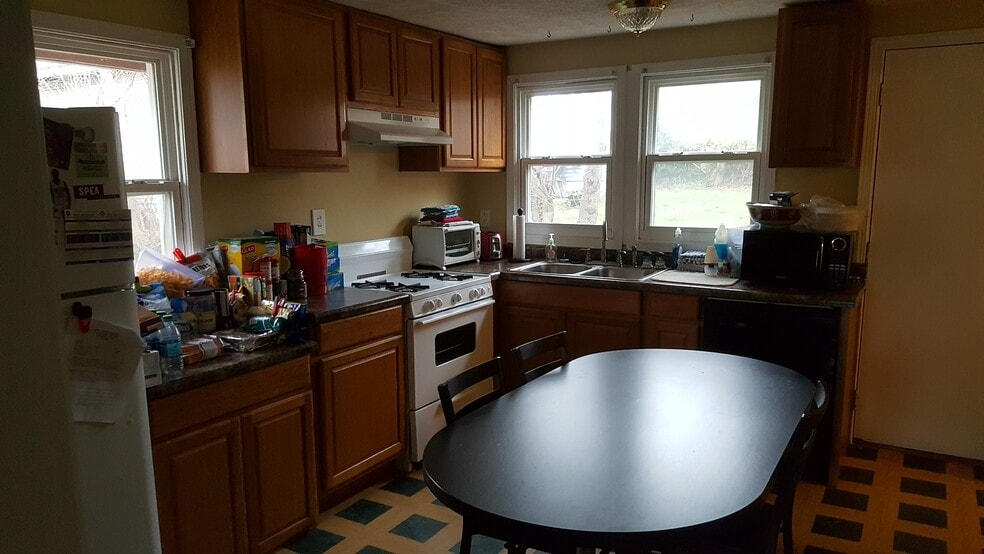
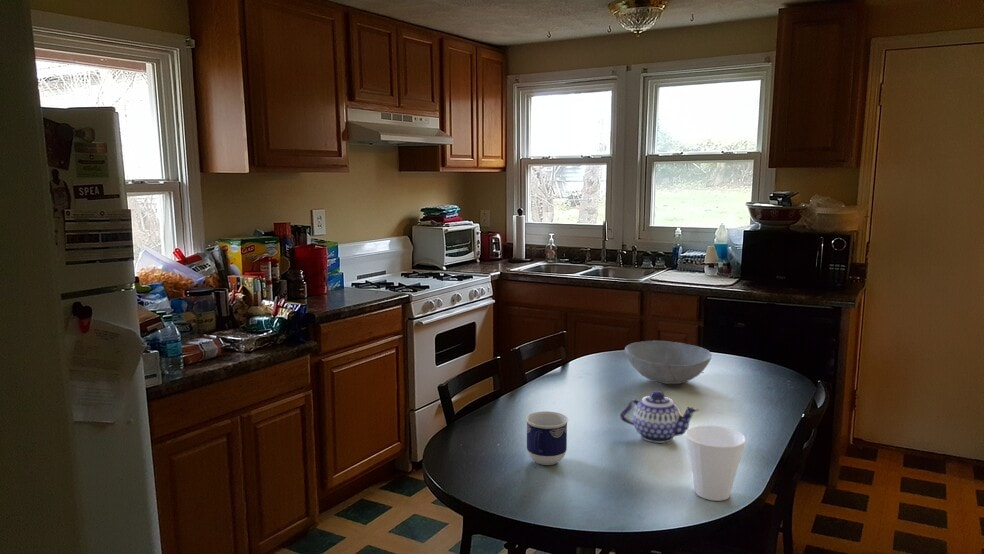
+ cup (713, 464)
+ teapot (658, 414)
+ bowl (667, 365)
+ cup (544, 441)
